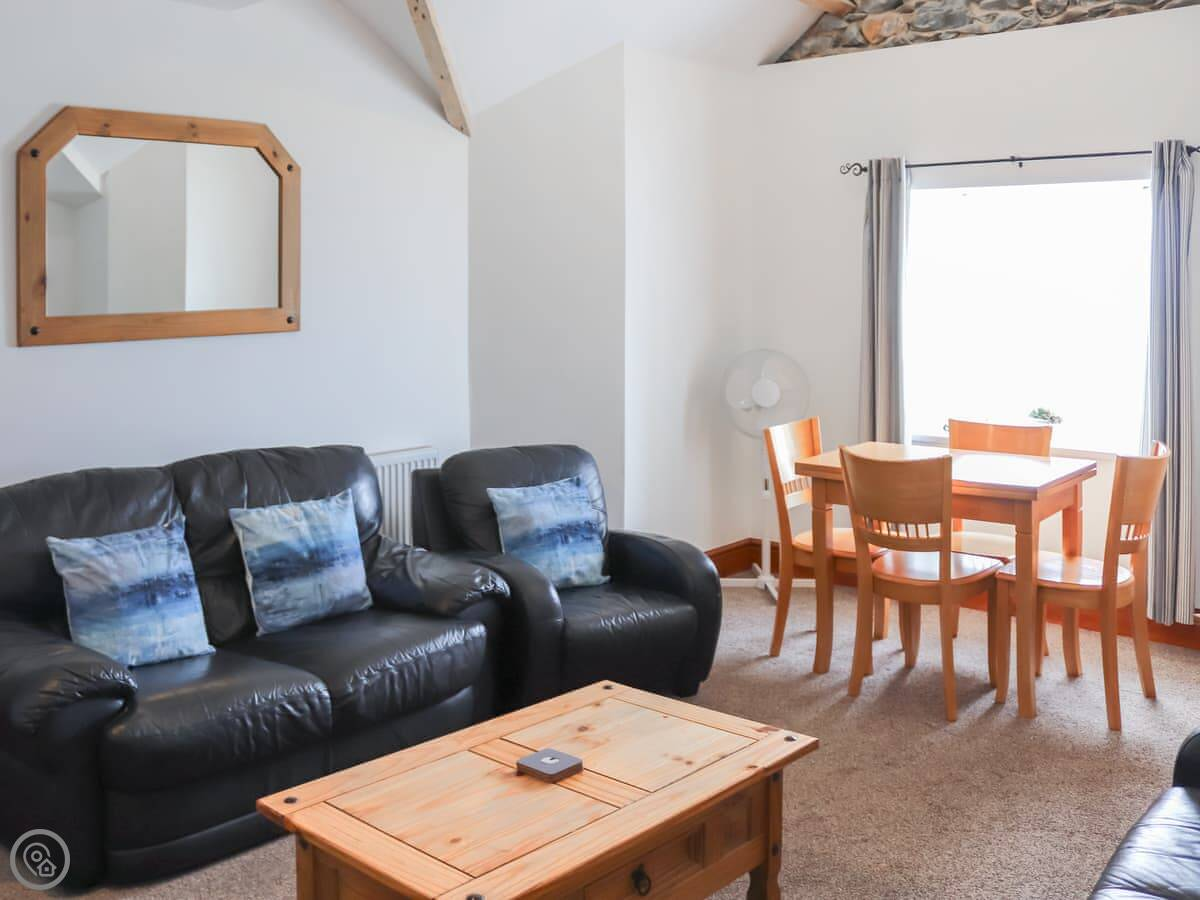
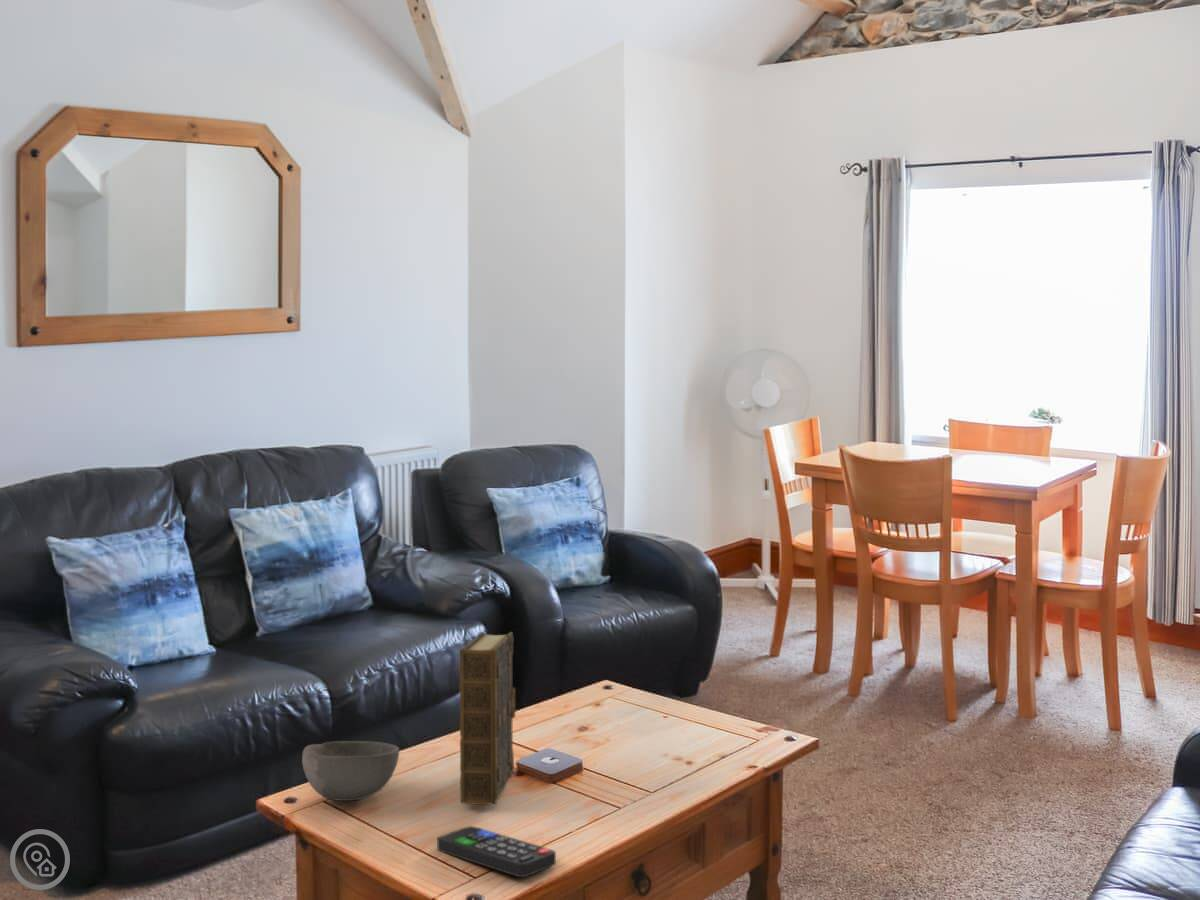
+ remote control (495, 849)
+ book (488, 714)
+ bowl (351, 771)
